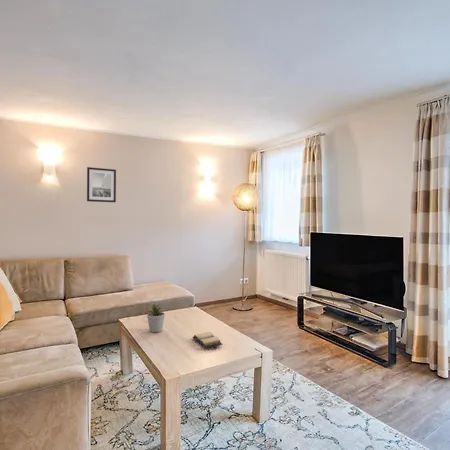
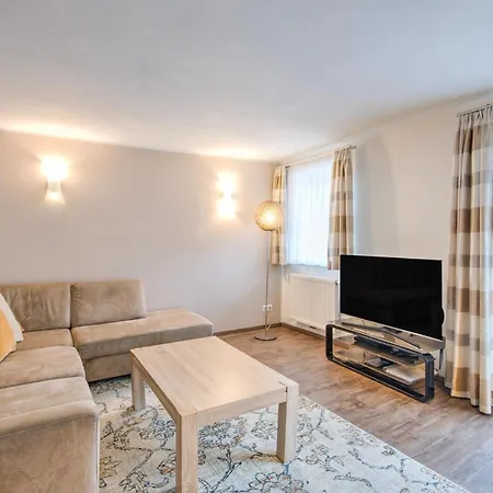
- hardback book (206, 339)
- wall art (101, 185)
- potted plant (156, 316)
